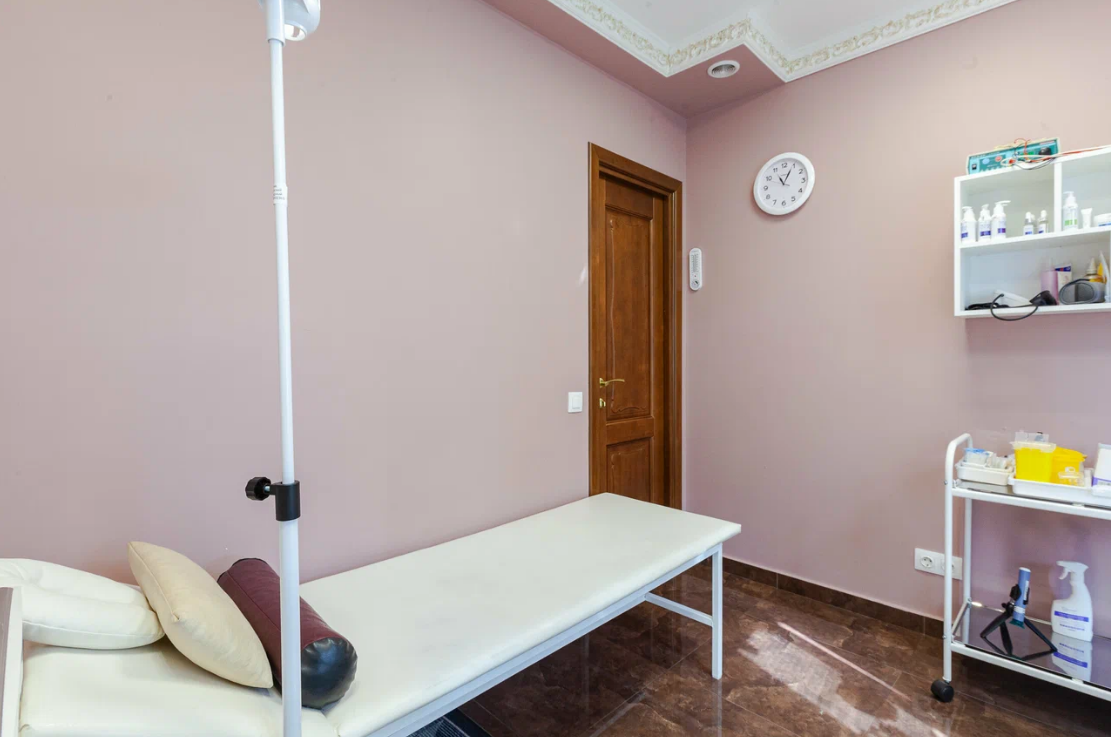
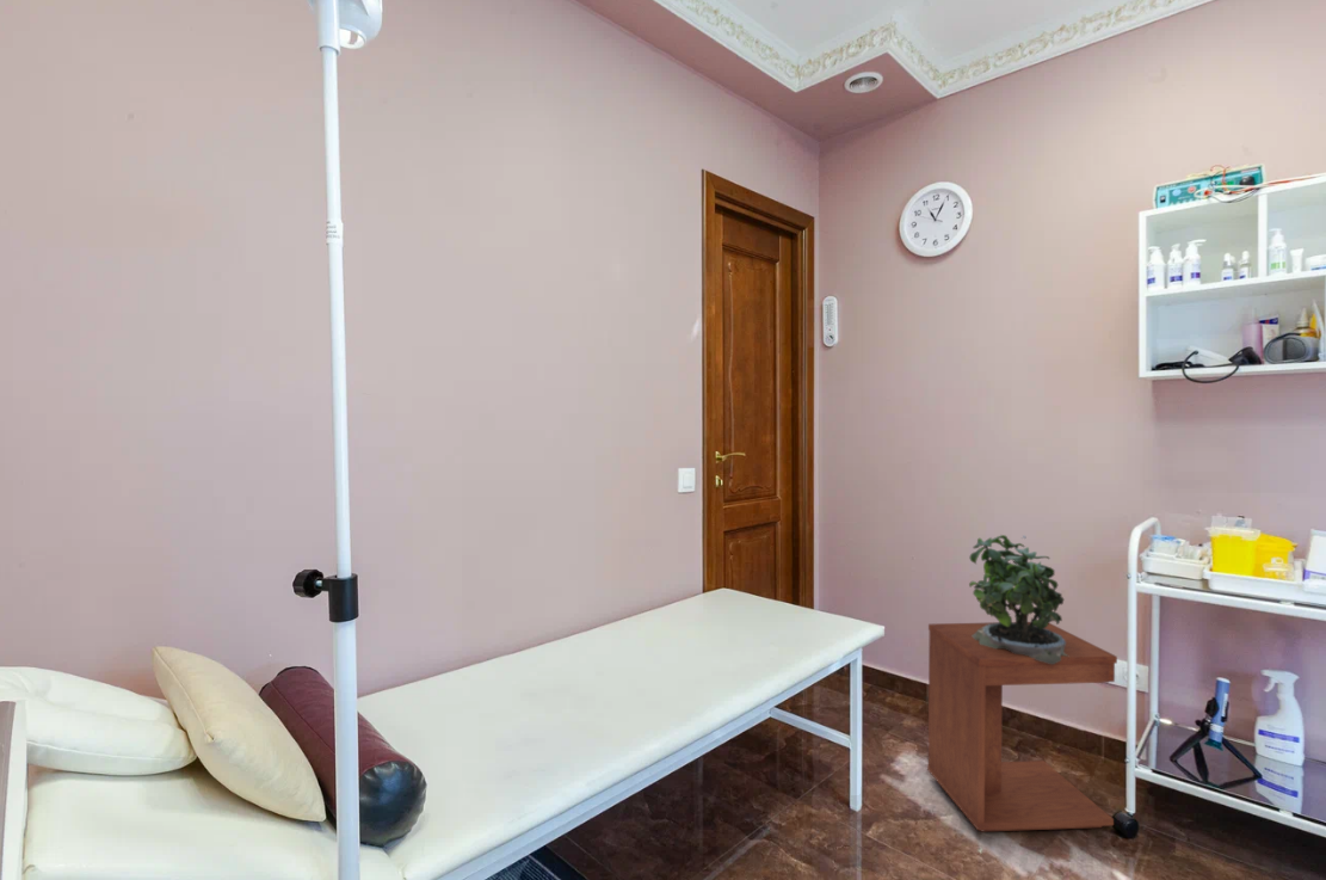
+ side table (1000, 721)
+ potted plant (1016, 586)
